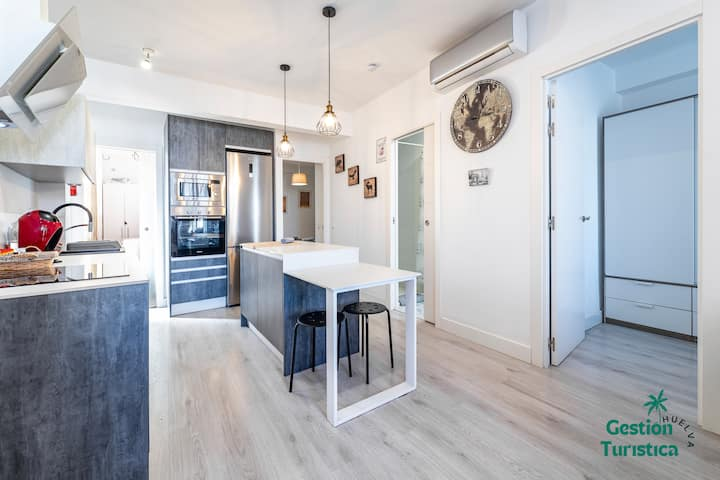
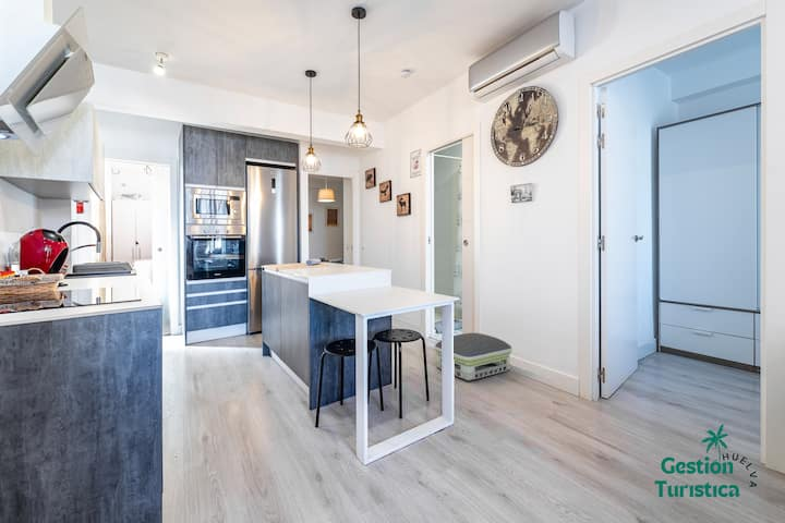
+ air purifier (472, 352)
